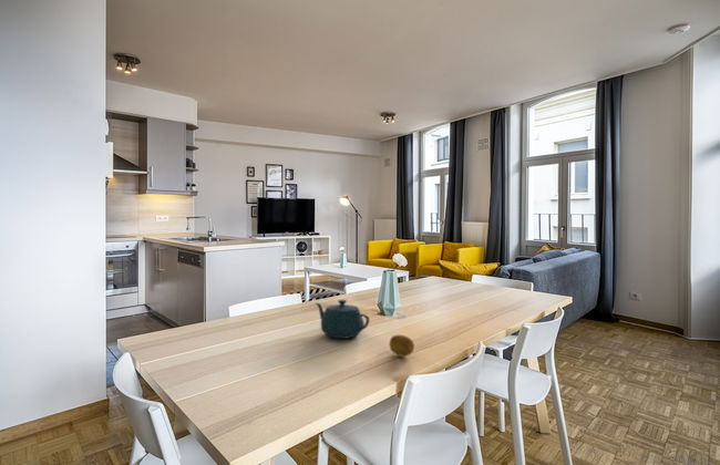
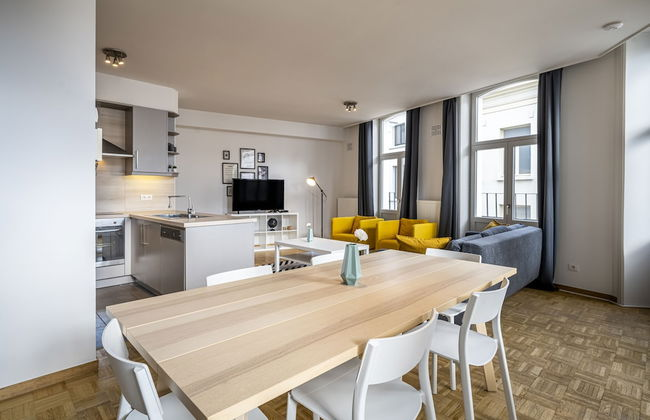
- teapot (340, 317)
- fruit (401, 344)
